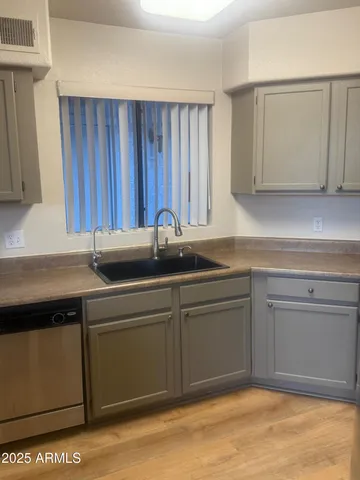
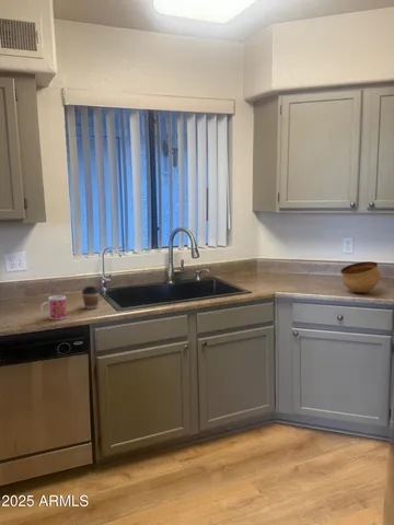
+ coffee cup (90, 296)
+ mug (53, 307)
+ bowl (360, 277)
